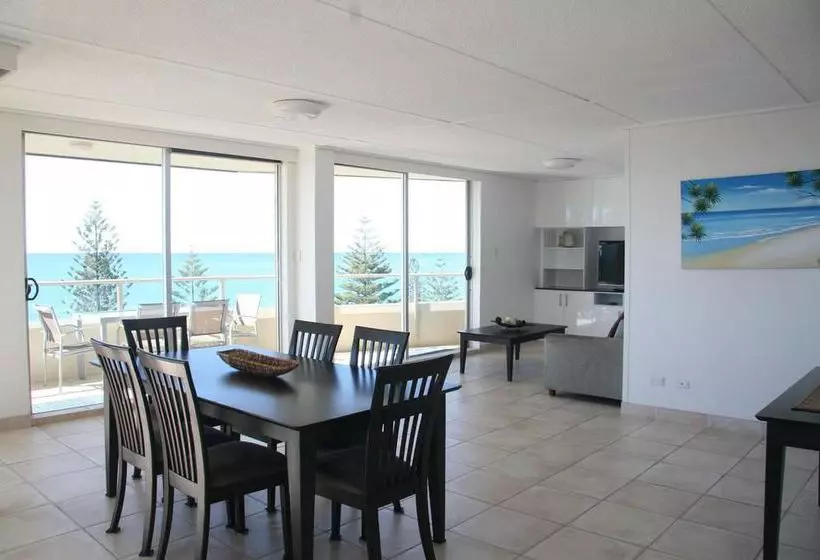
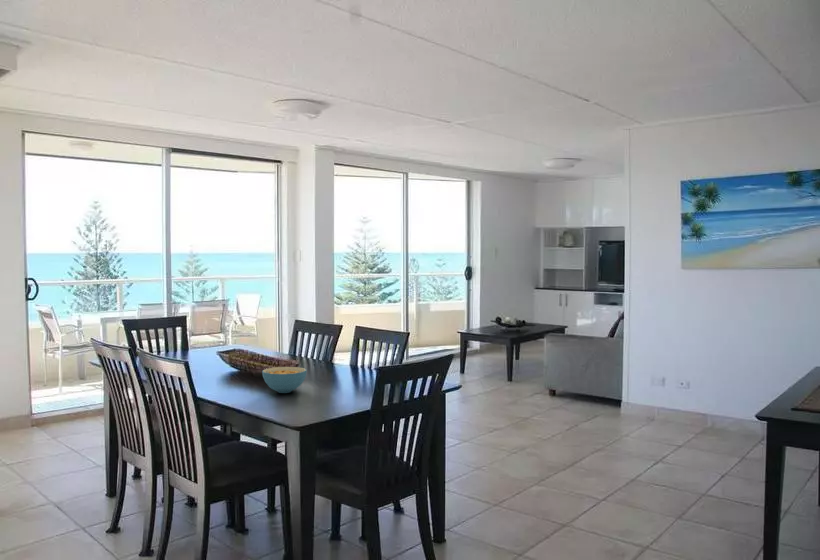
+ cereal bowl (284, 381)
